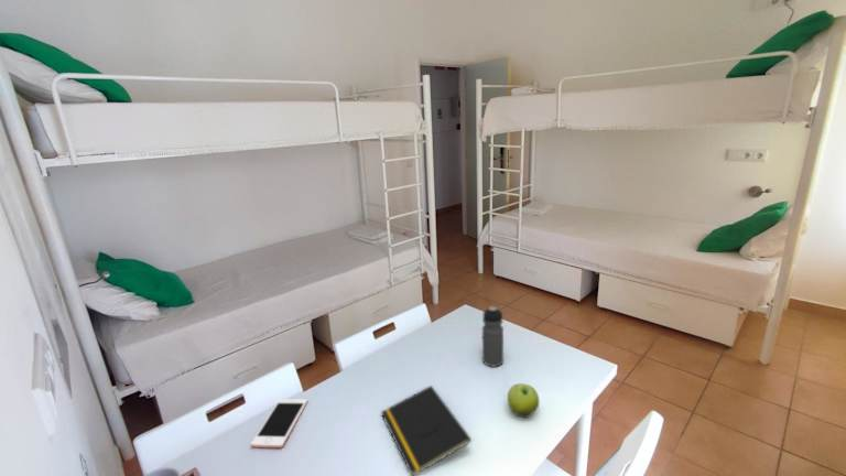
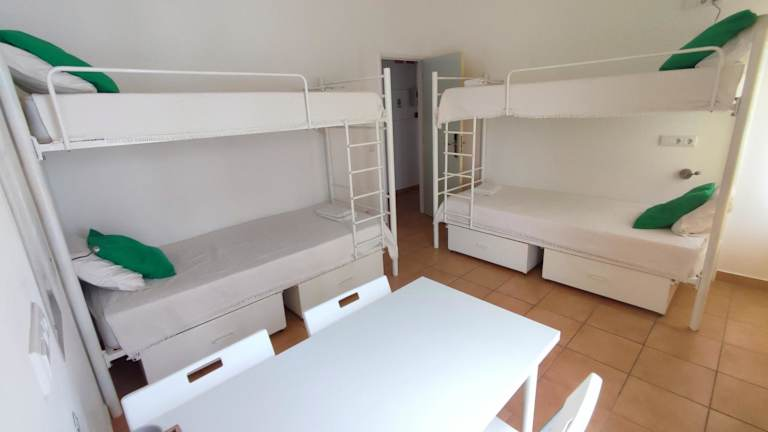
- fruit (522, 399)
- notepad (423, 425)
- cell phone (281, 421)
- water bottle (492, 335)
